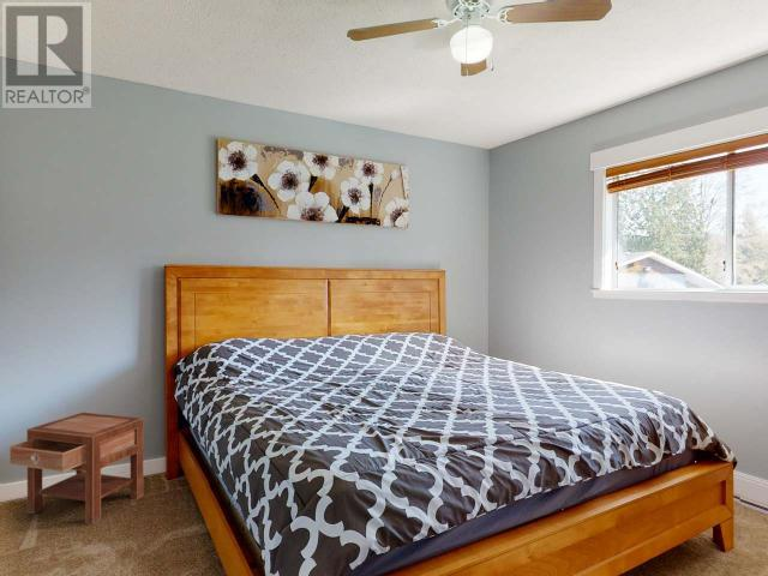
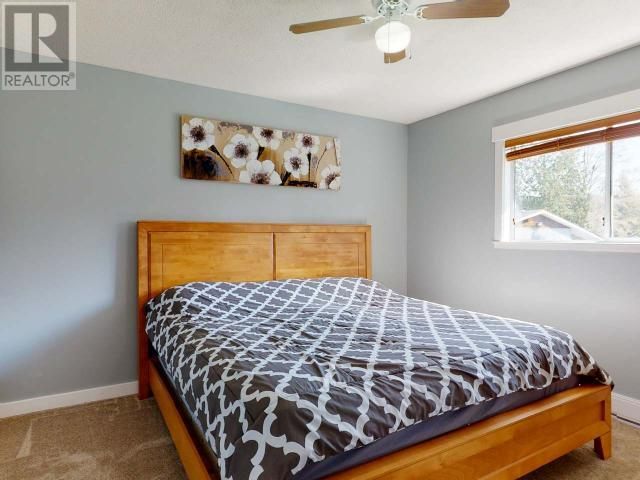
- nightstand (80, 466)
